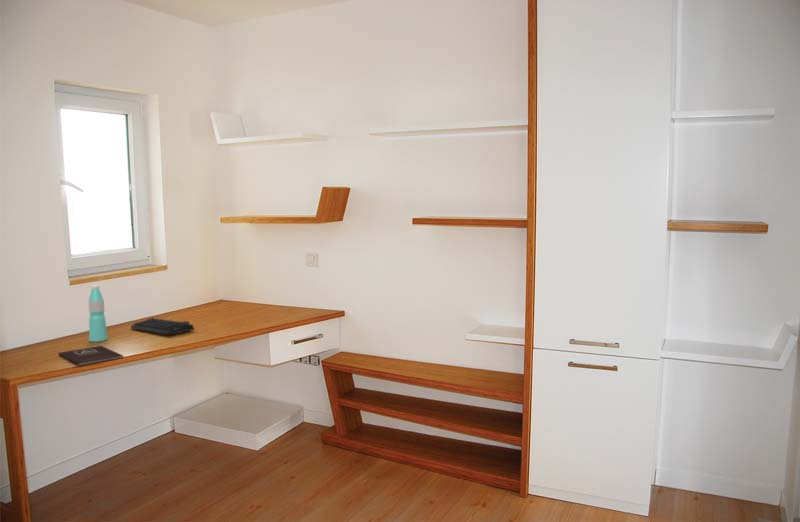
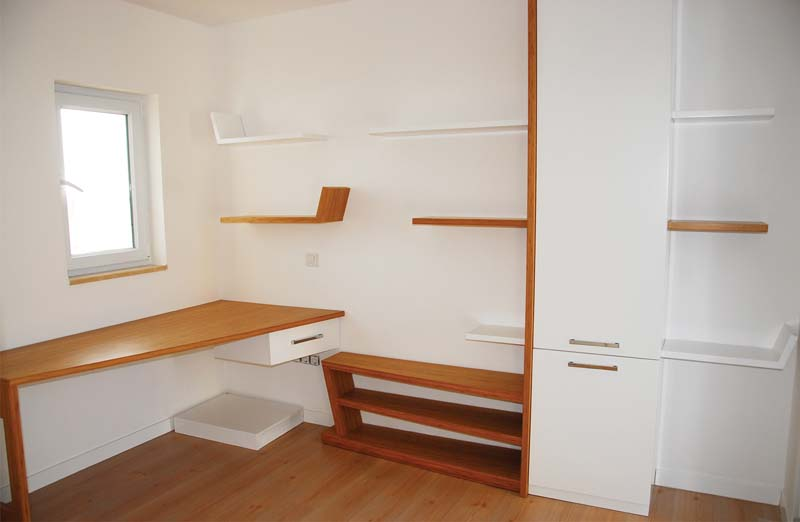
- keyboard (166, 324)
- book (90, 355)
- water bottle (96, 312)
